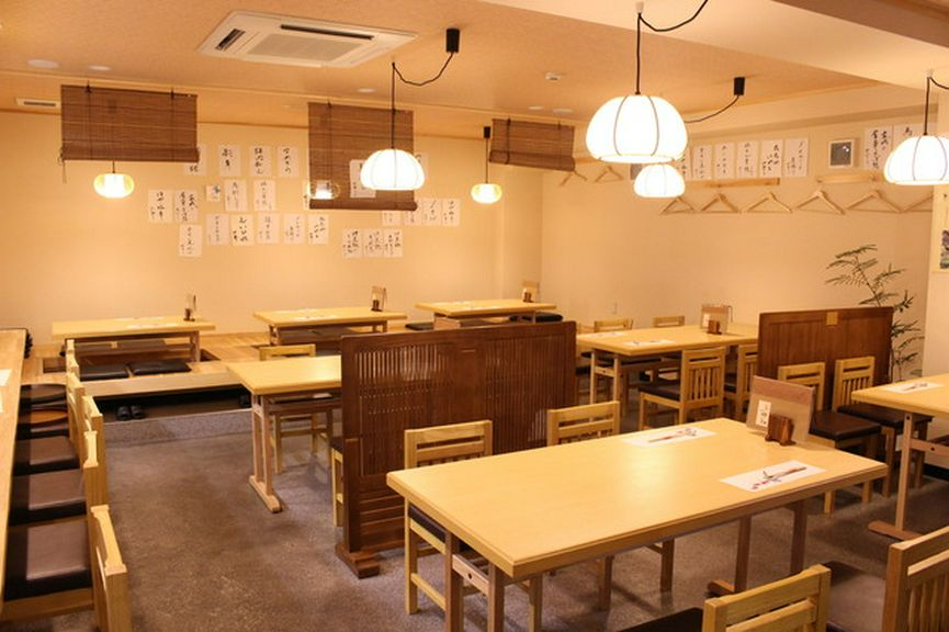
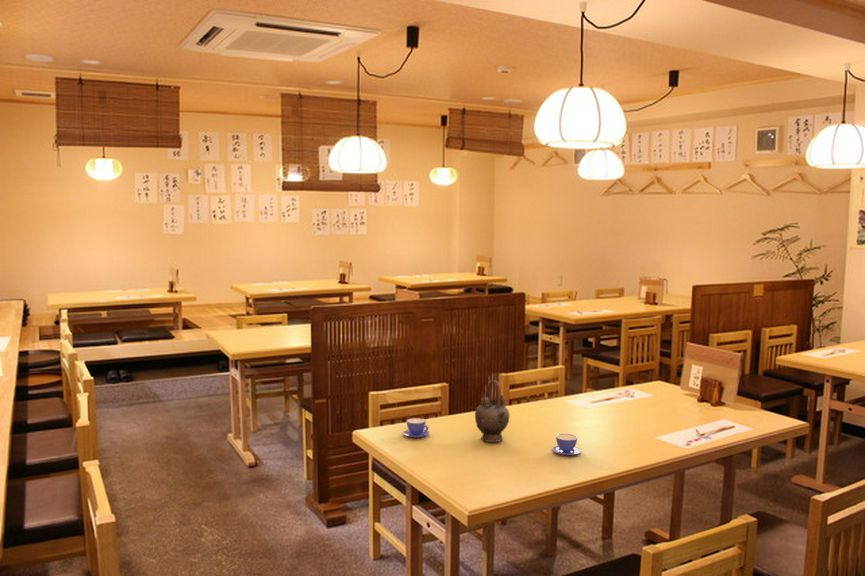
+ teacup (566, 444)
+ teapot (494, 411)
+ teacup (416, 427)
